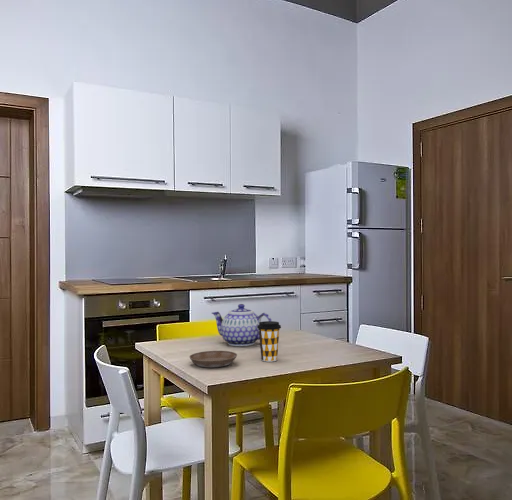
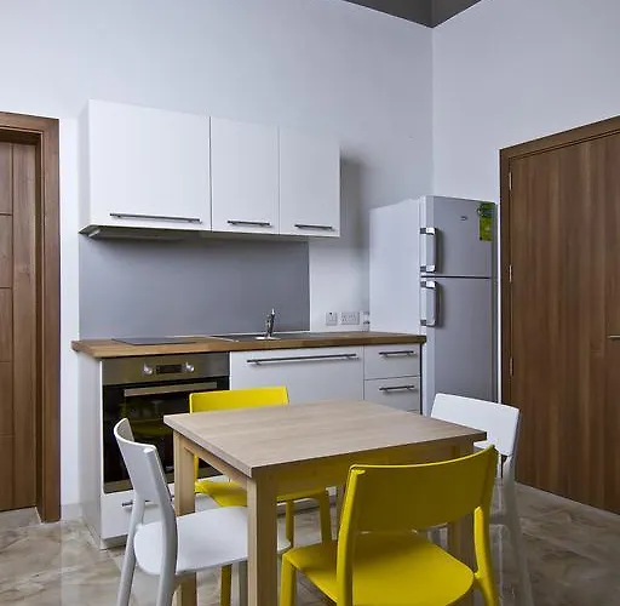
- coffee cup (269, 341)
- teapot (241, 323)
- saucer (213, 359)
